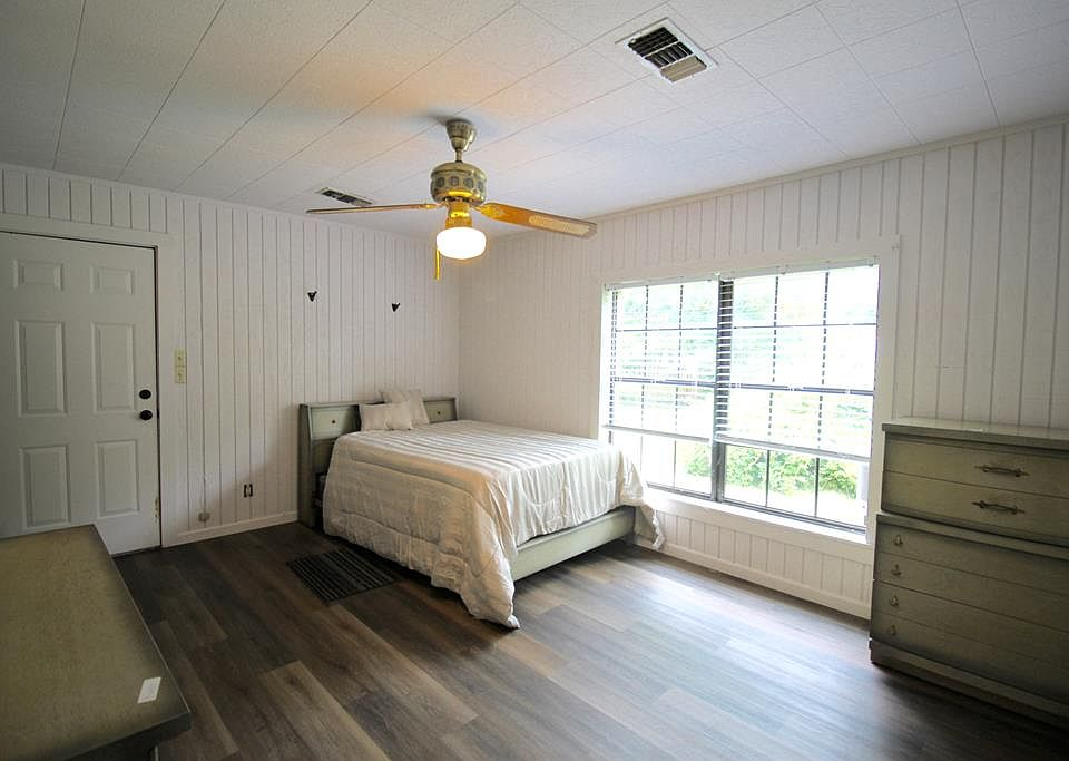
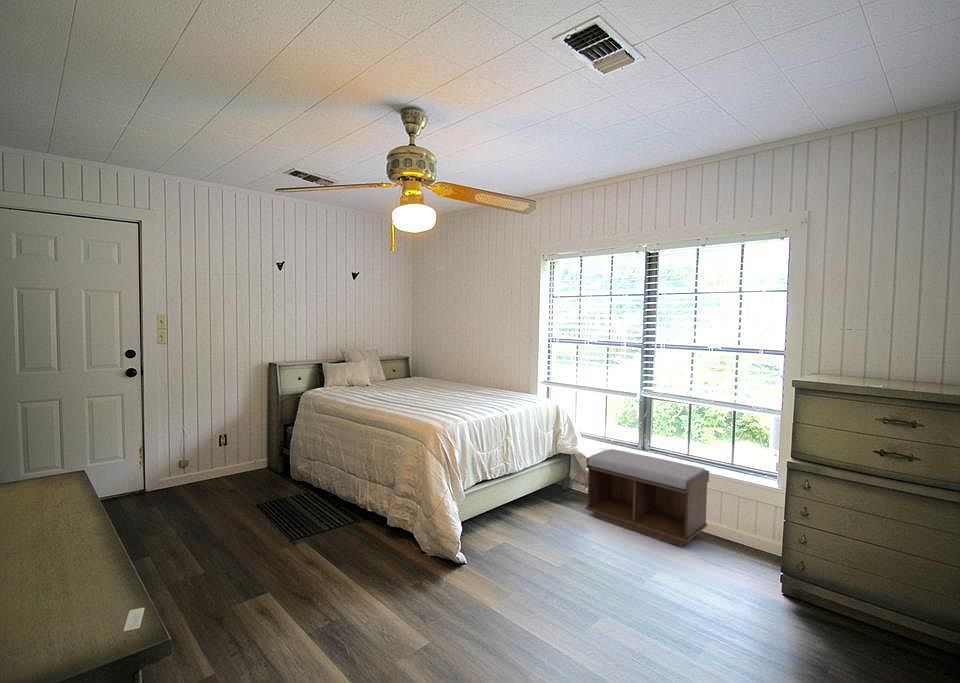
+ bench (644, 492)
